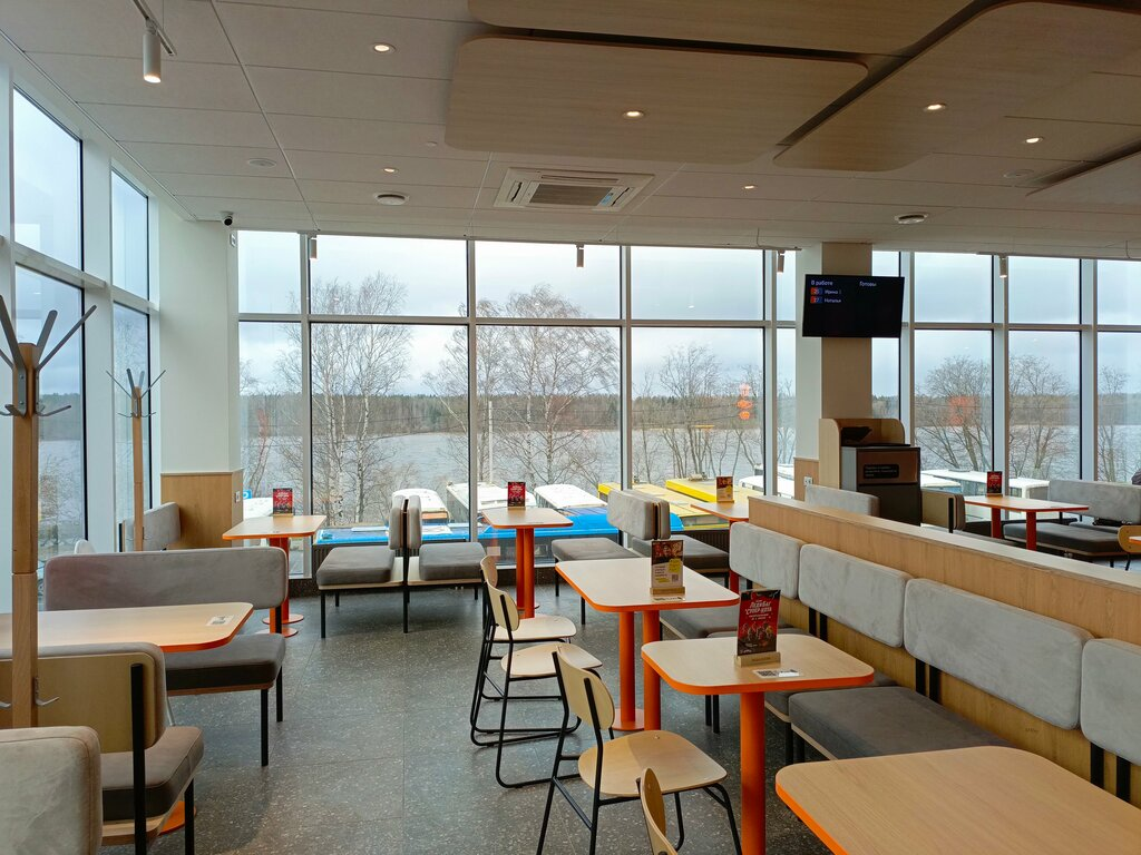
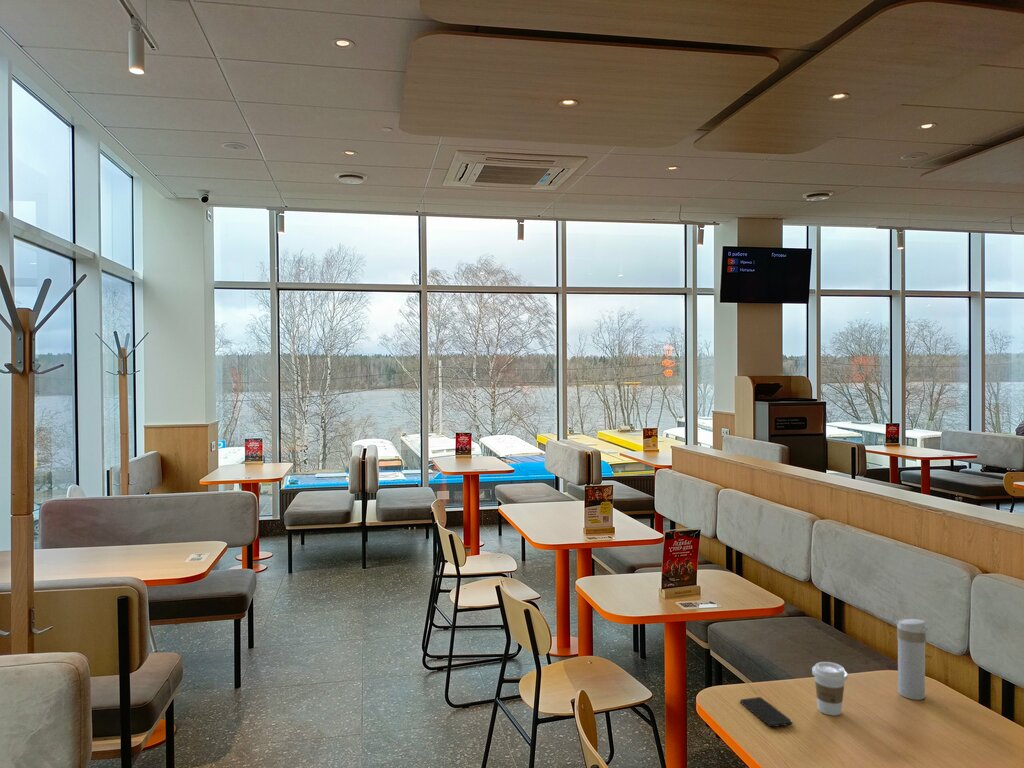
+ smartphone (765, 711)
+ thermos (912, 657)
+ coffee cup (829, 688)
